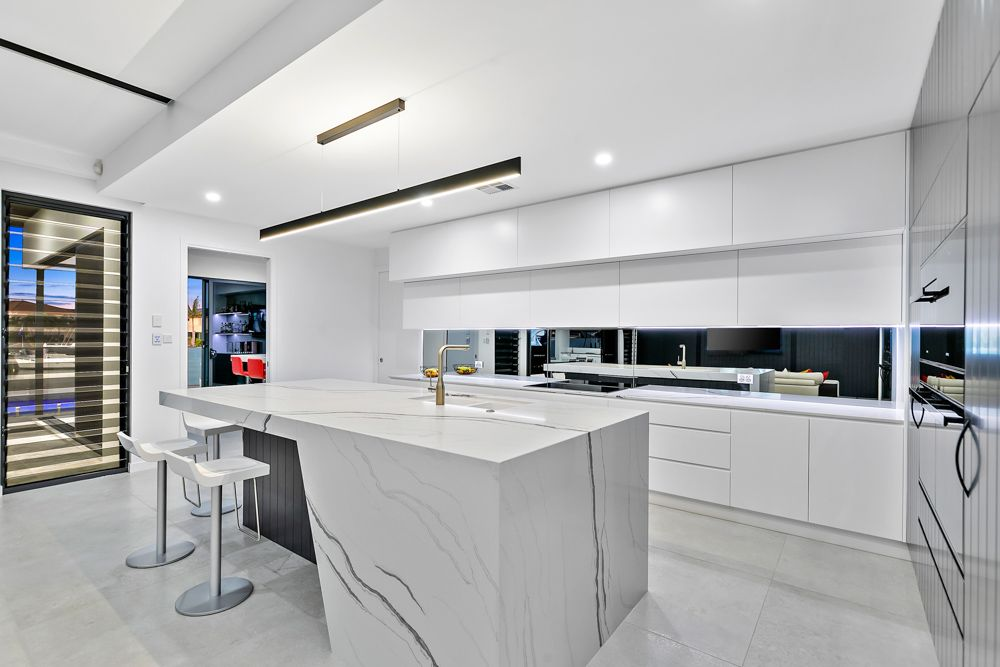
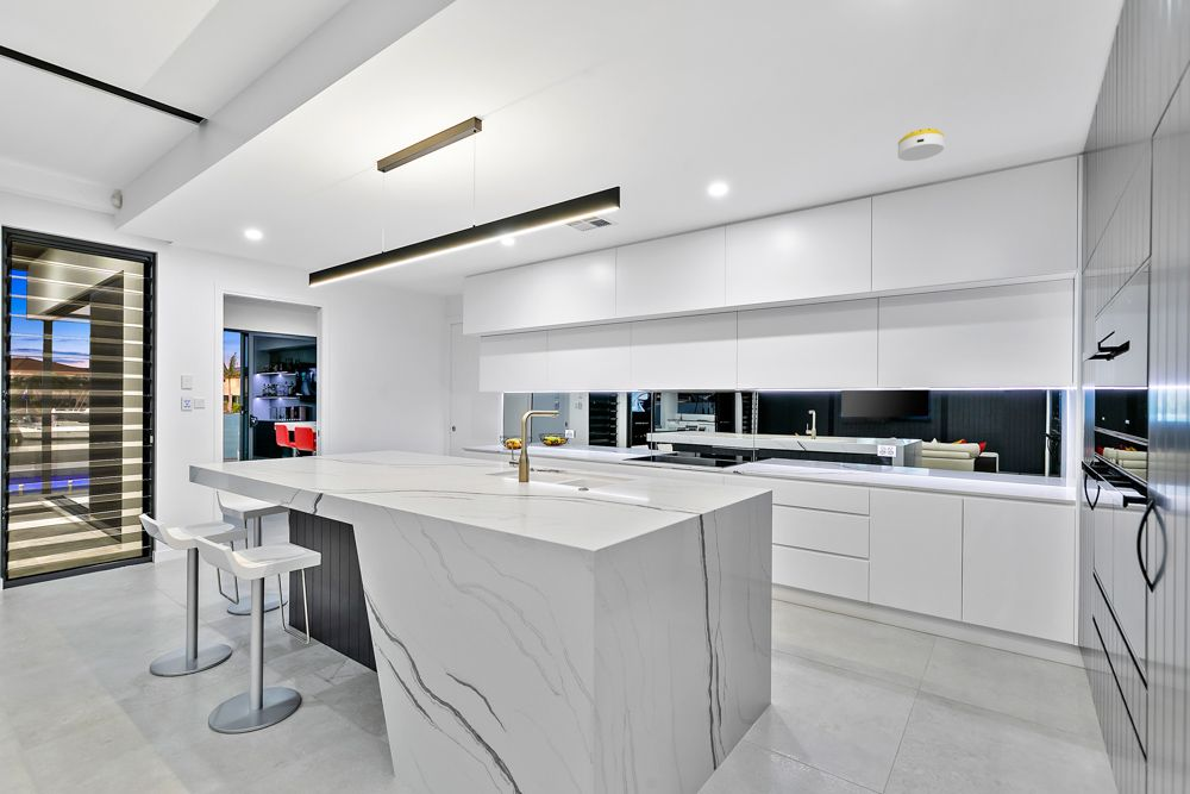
+ smoke detector (920, 144)
